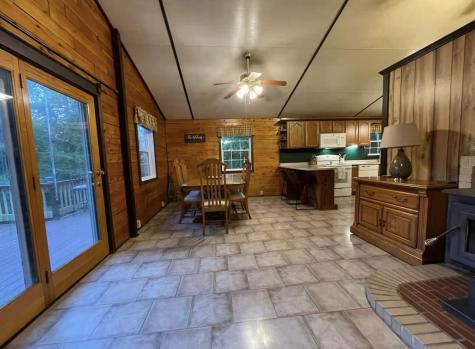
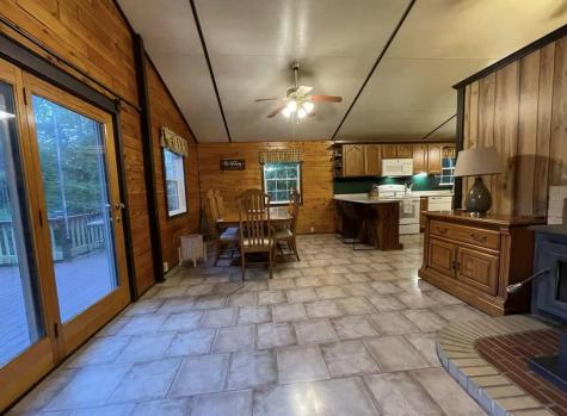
+ planter (192, 249)
